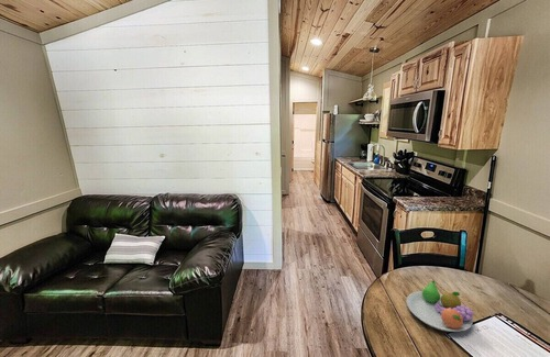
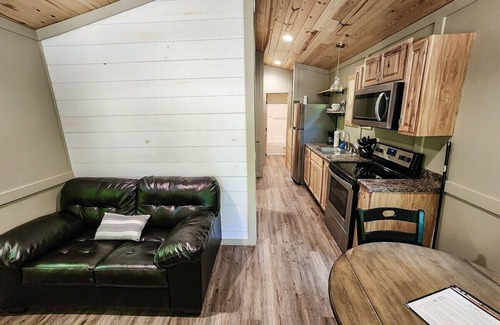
- fruit bowl (438, 302)
